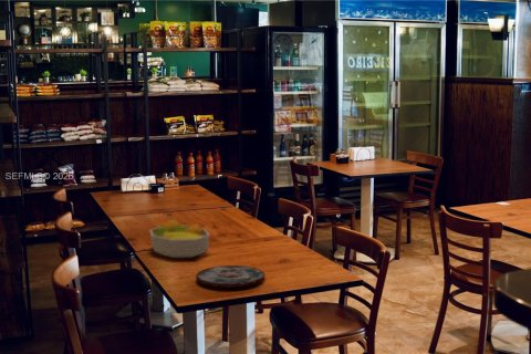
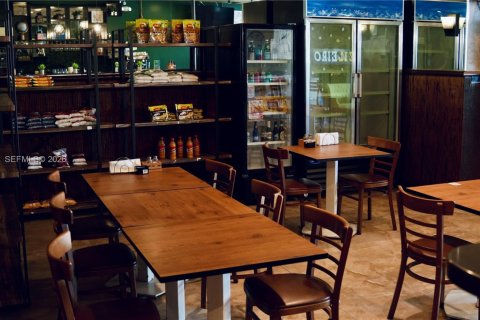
- plate (230, 275)
- fruit bowl (179, 237)
